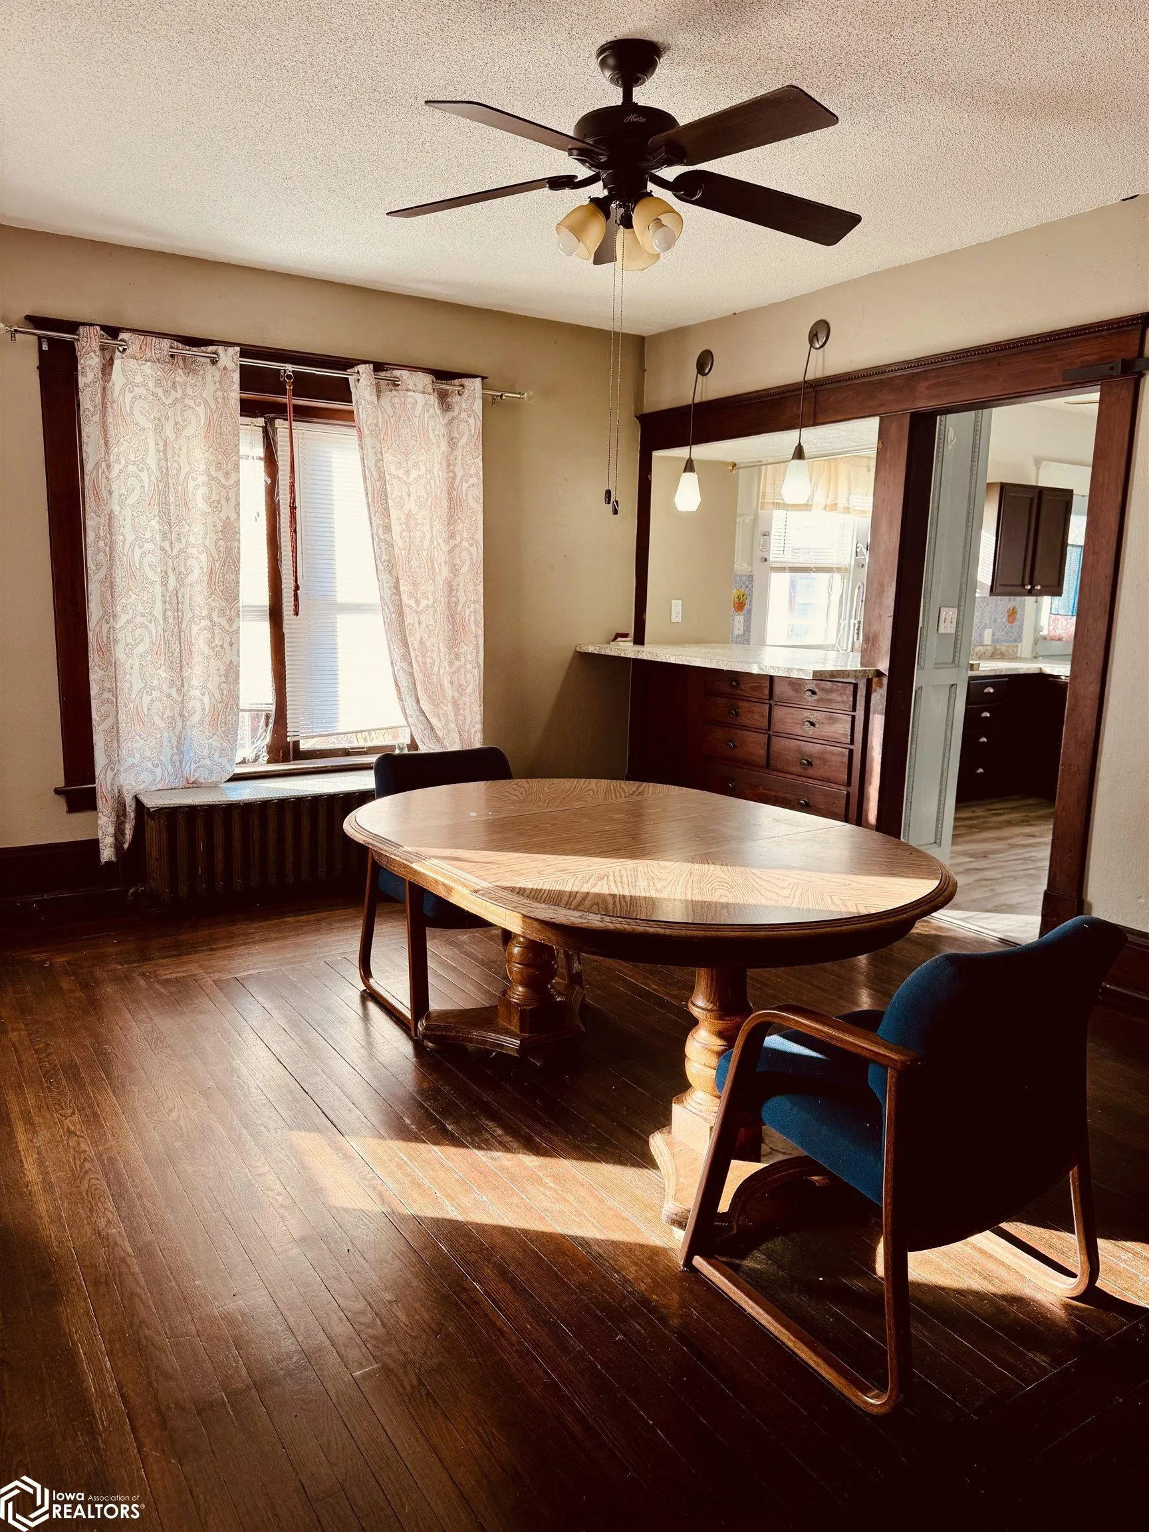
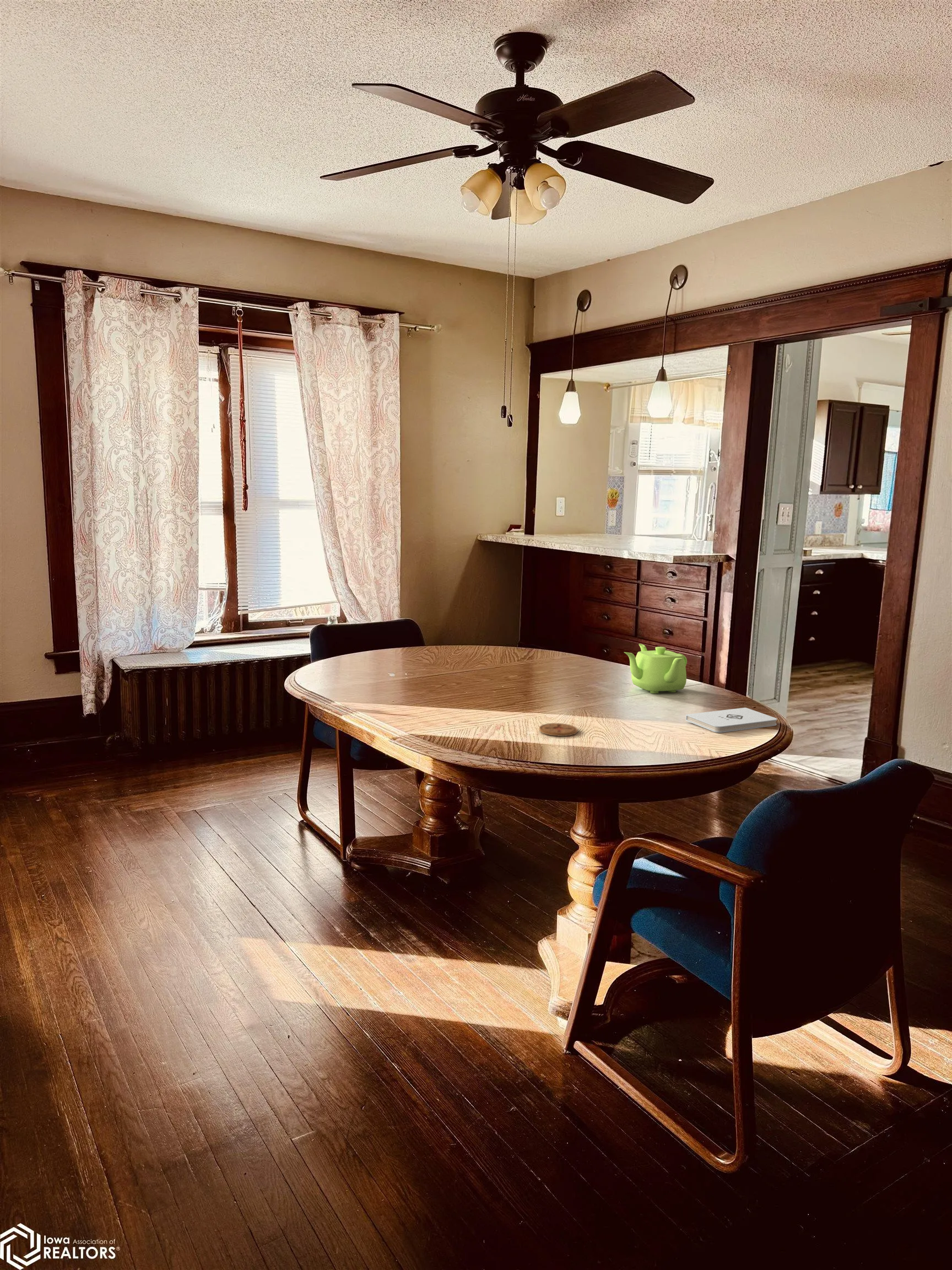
+ notepad (732, 719)
+ teapot (654, 669)
+ coaster (558, 729)
